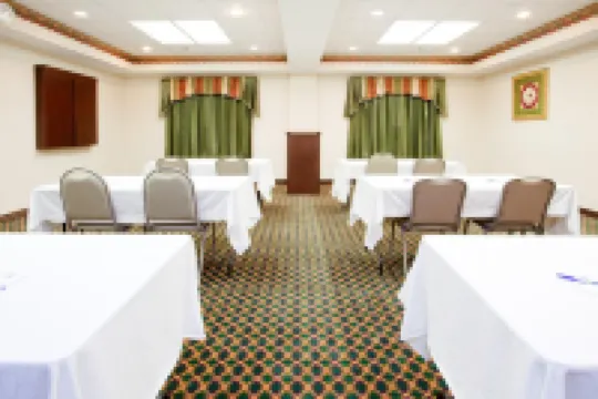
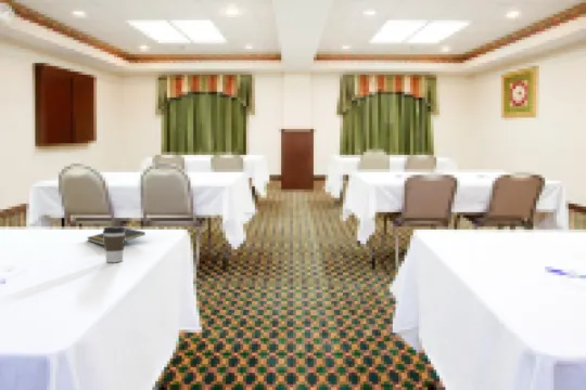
+ coffee cup (114, 244)
+ notepad (124, 234)
